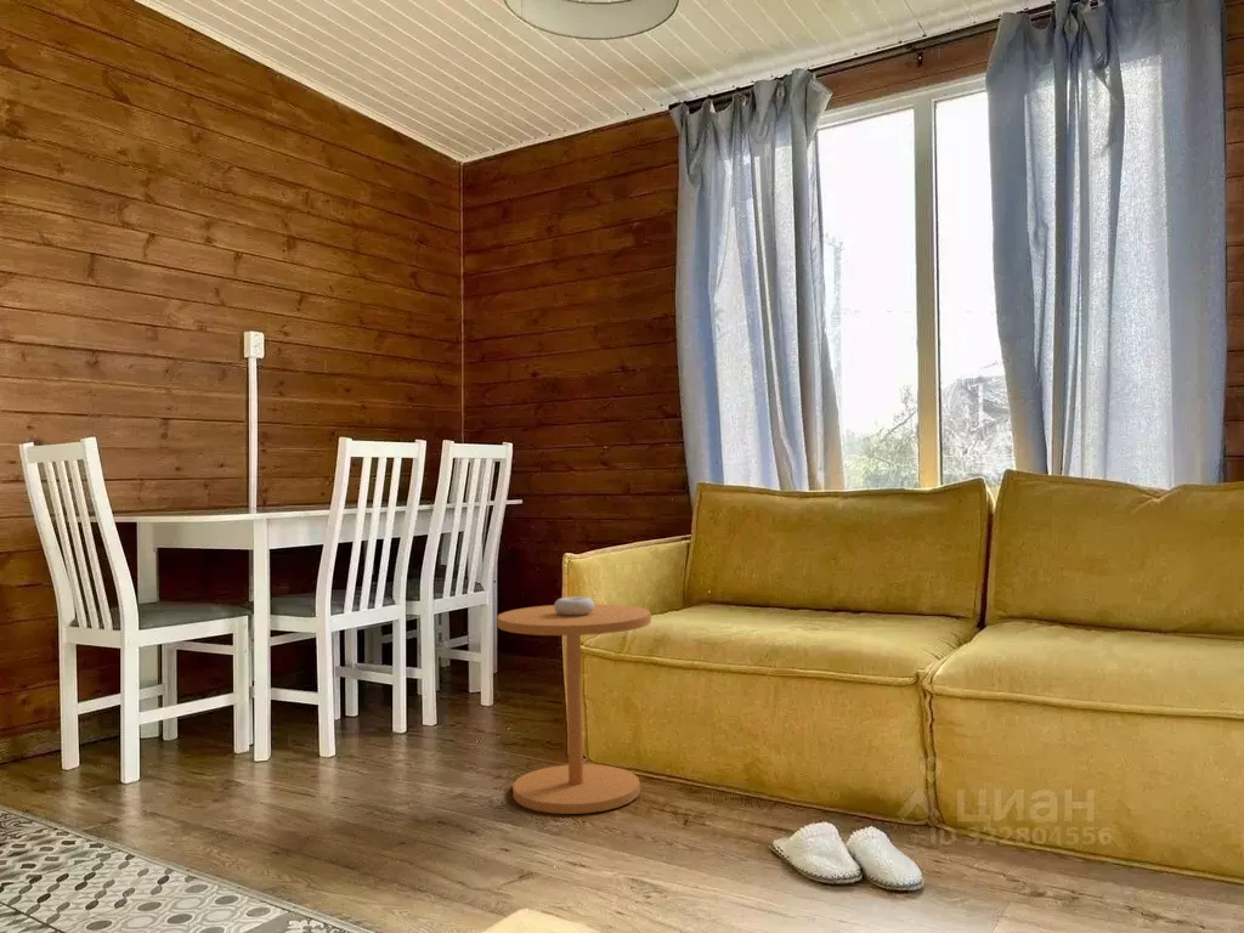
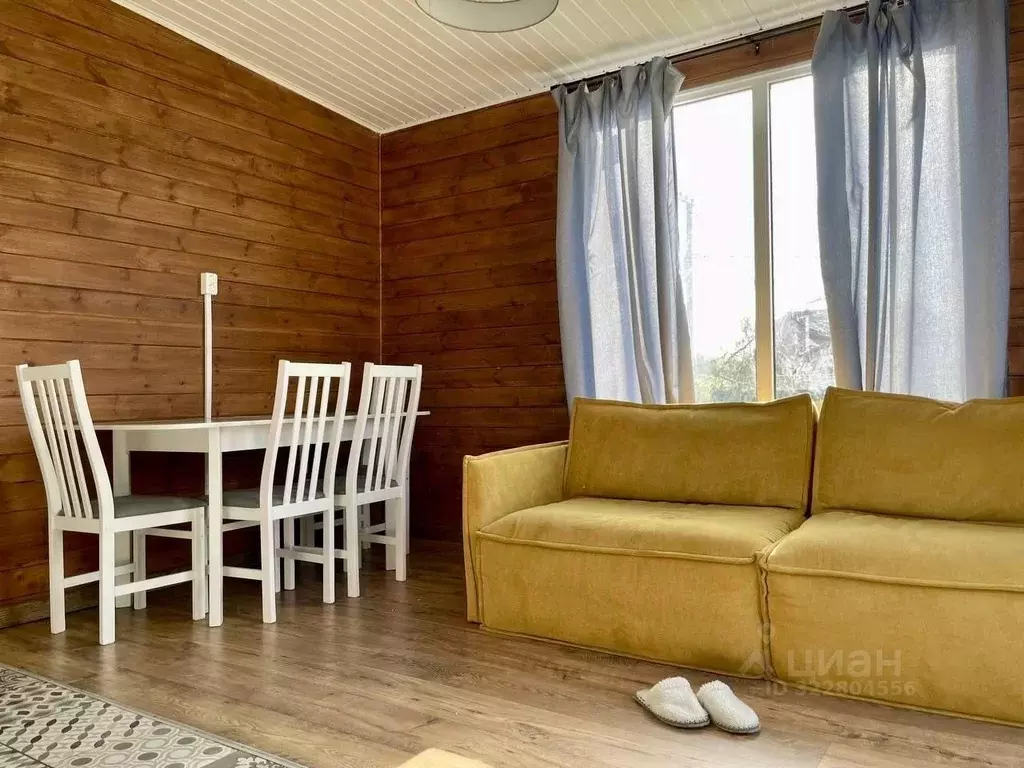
- side table (575, 695)
